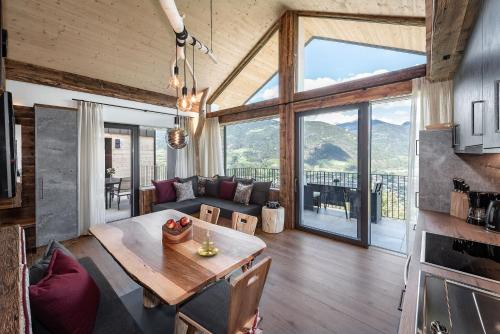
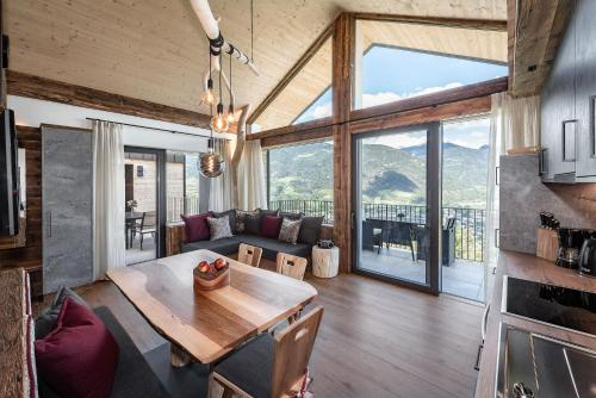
- candle holder (209, 241)
